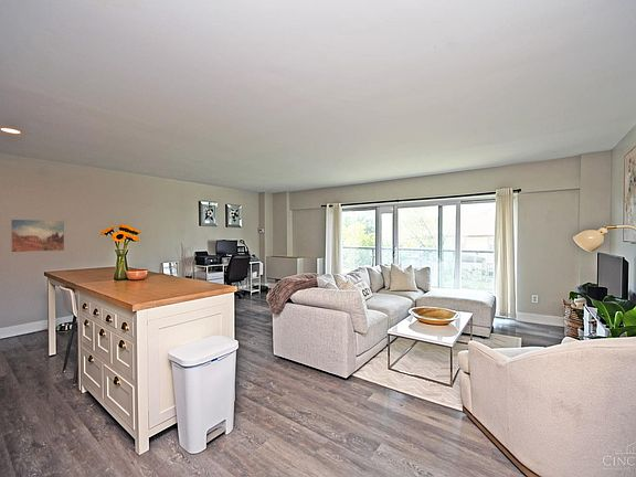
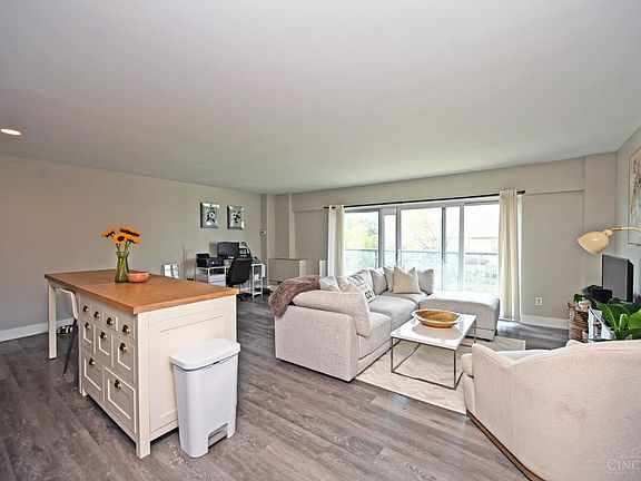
- wall art (39, 235)
